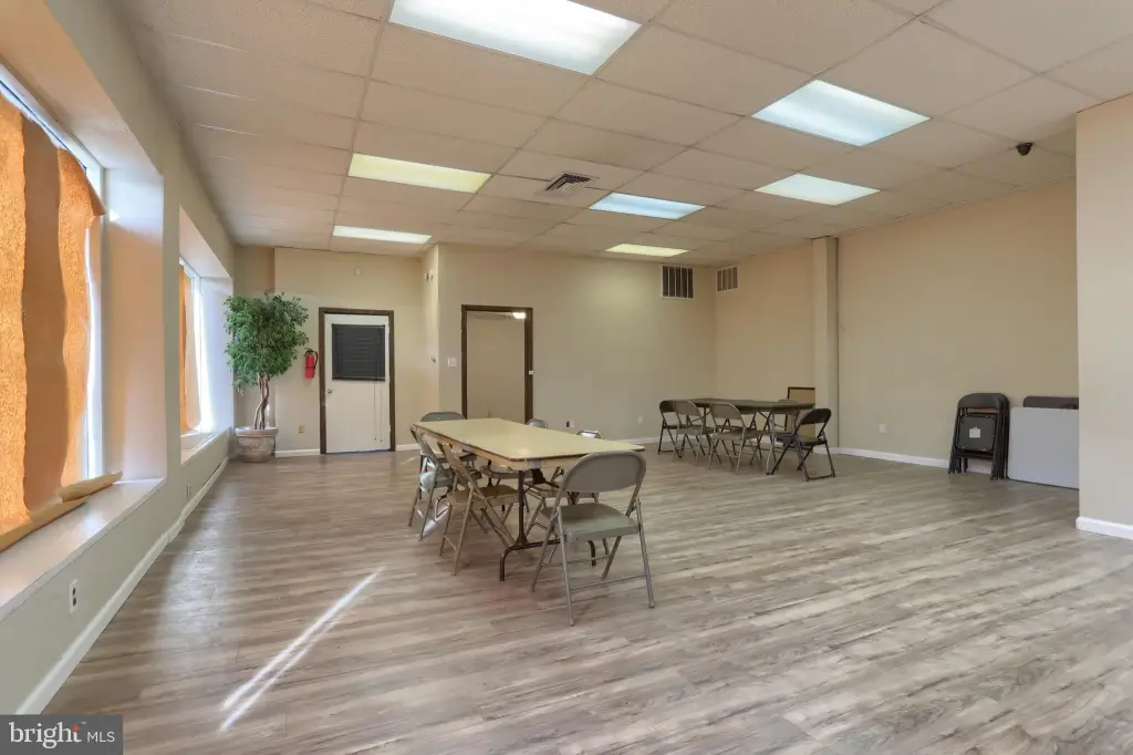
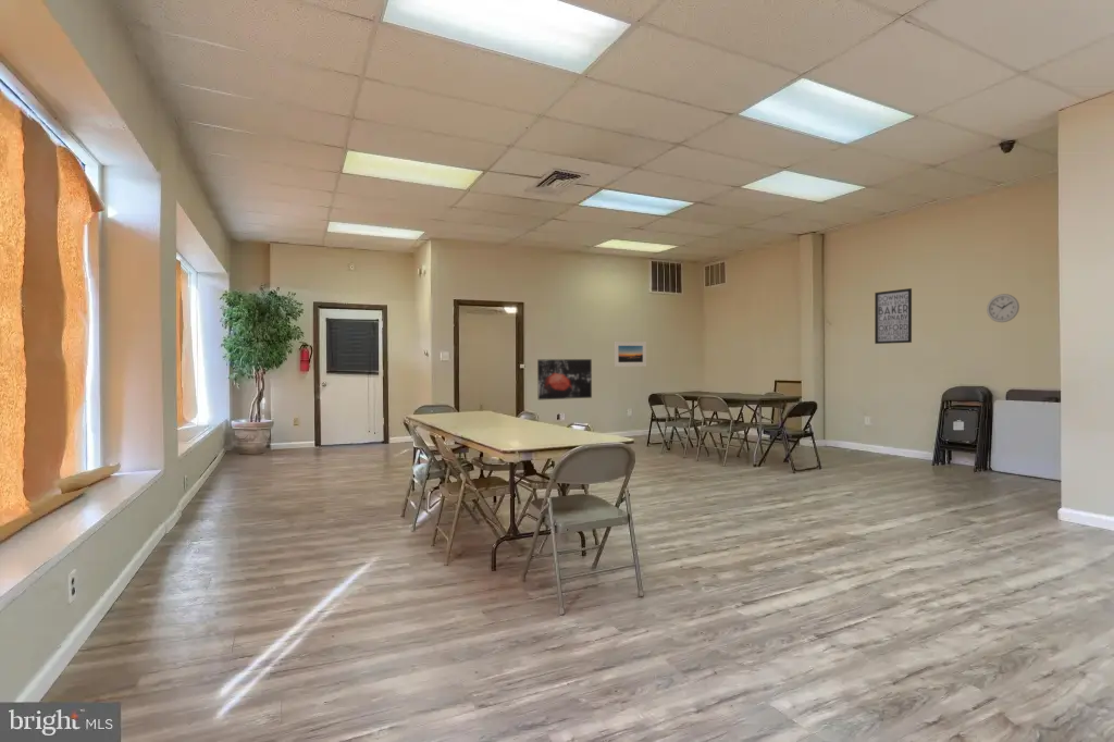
+ wall art (565, 379)
+ wall clock (1002, 308)
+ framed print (630, 354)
+ wall art (892, 317)
